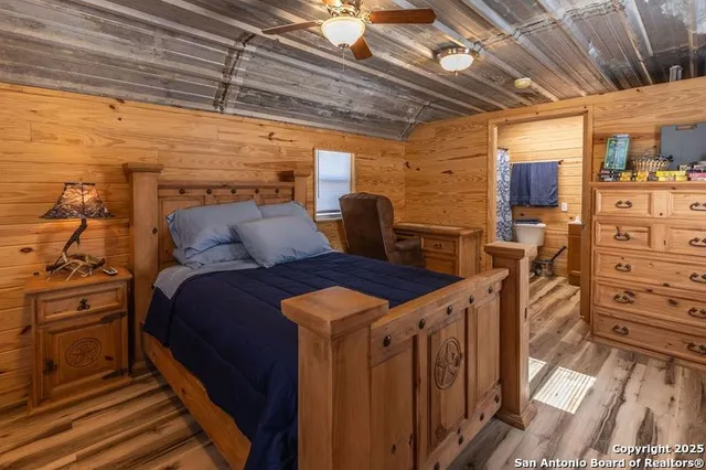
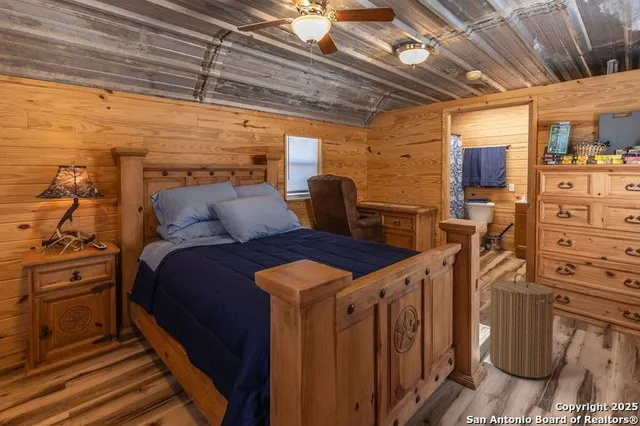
+ laundry hamper (520, 319)
